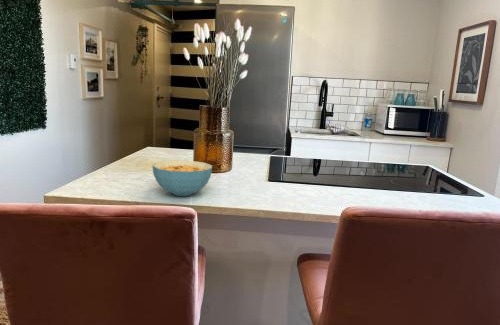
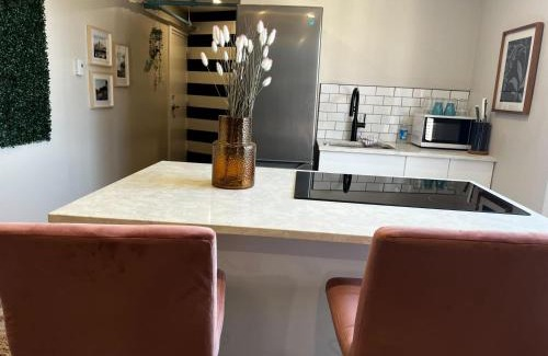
- cereal bowl (182, 179)
